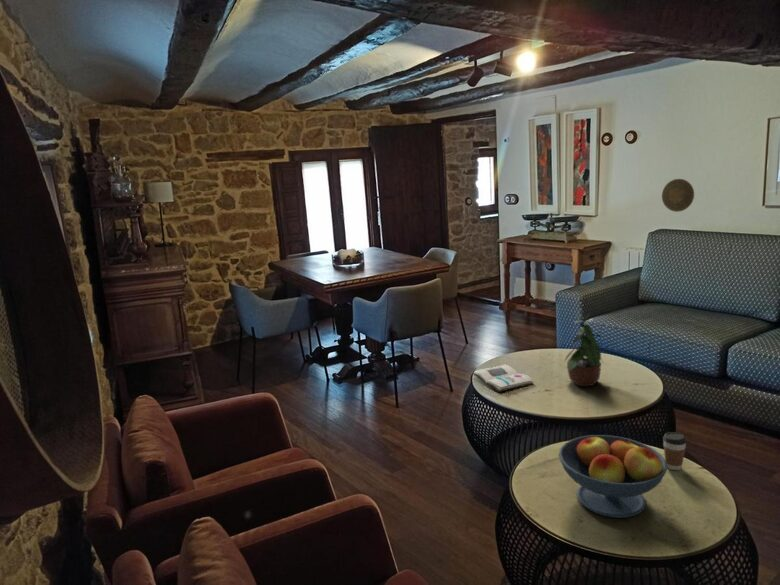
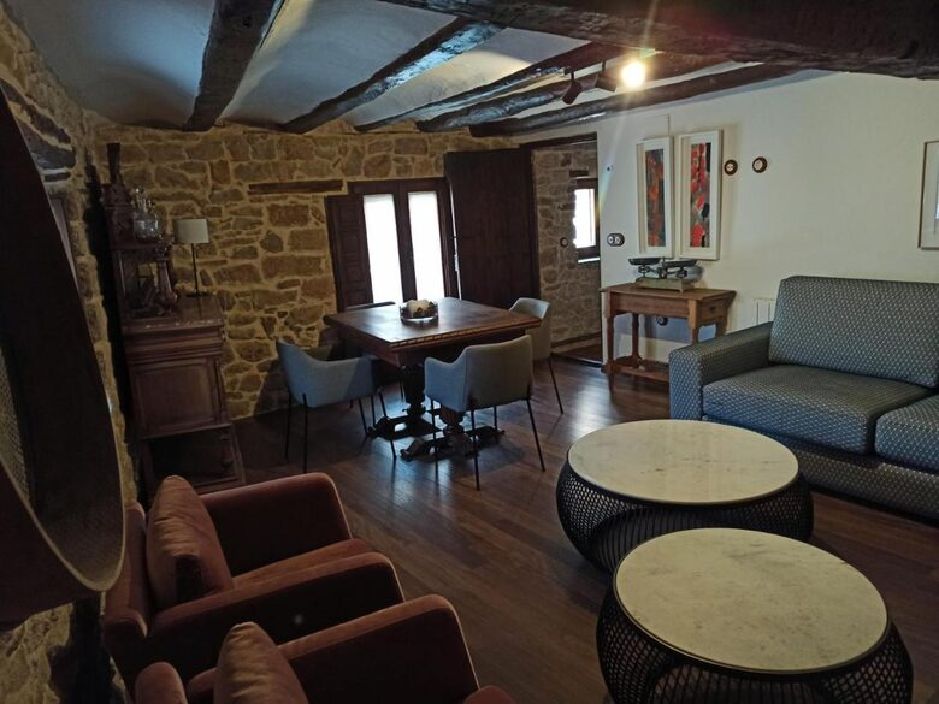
- fruit bowl (610, 471)
- decorative plate (676, 195)
- potted plant (584, 348)
- coffee cup (674, 451)
- book (502, 376)
